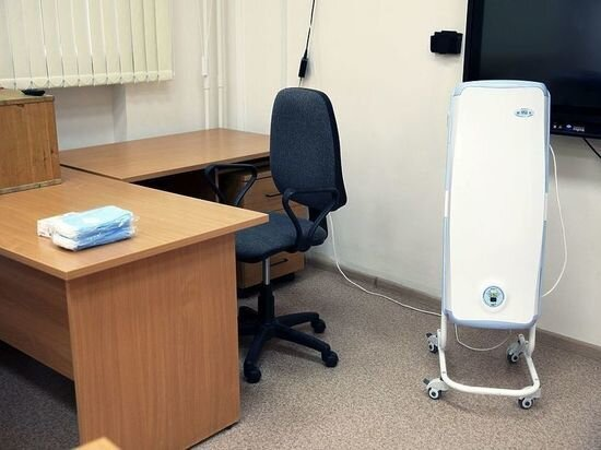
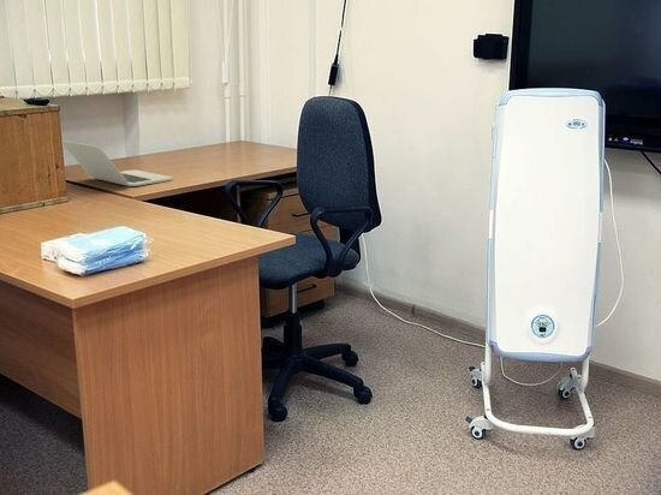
+ laptop (112, 162)
